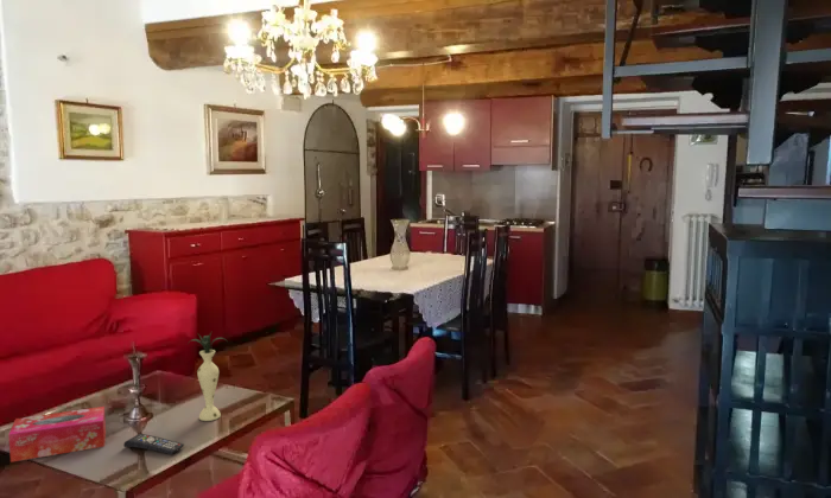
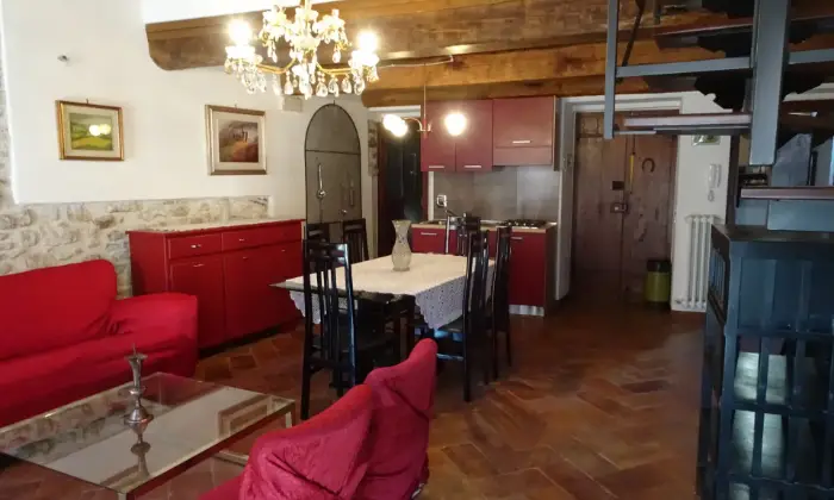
- vase (209, 375)
- tissue box (59, 432)
- remote control (153, 443)
